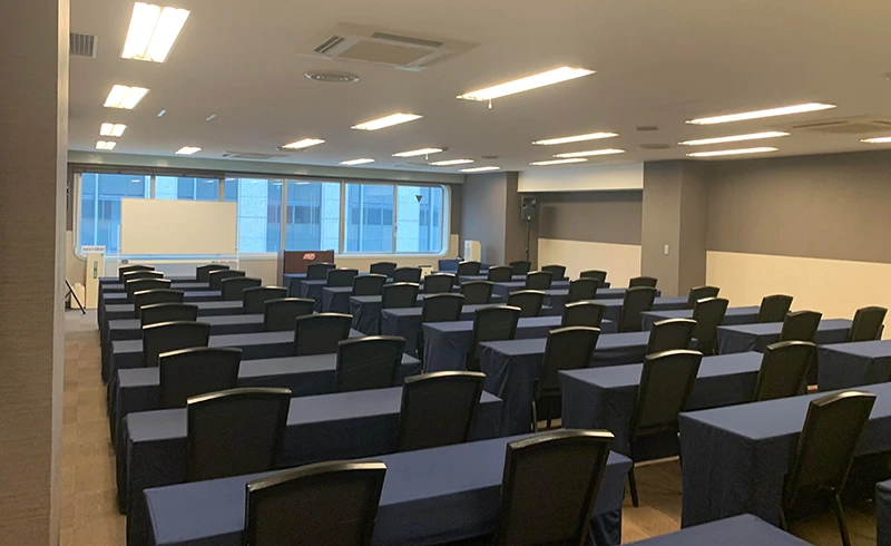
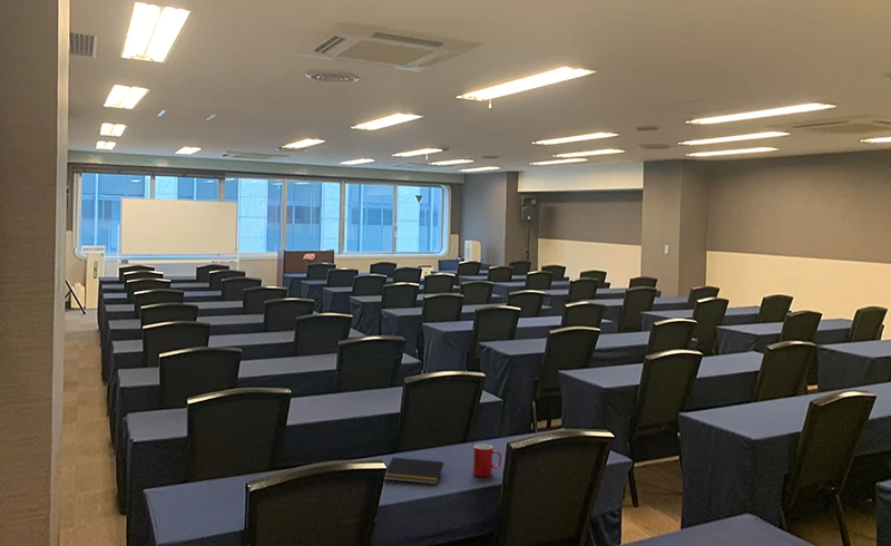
+ cup (486, 460)
+ notepad (413, 470)
